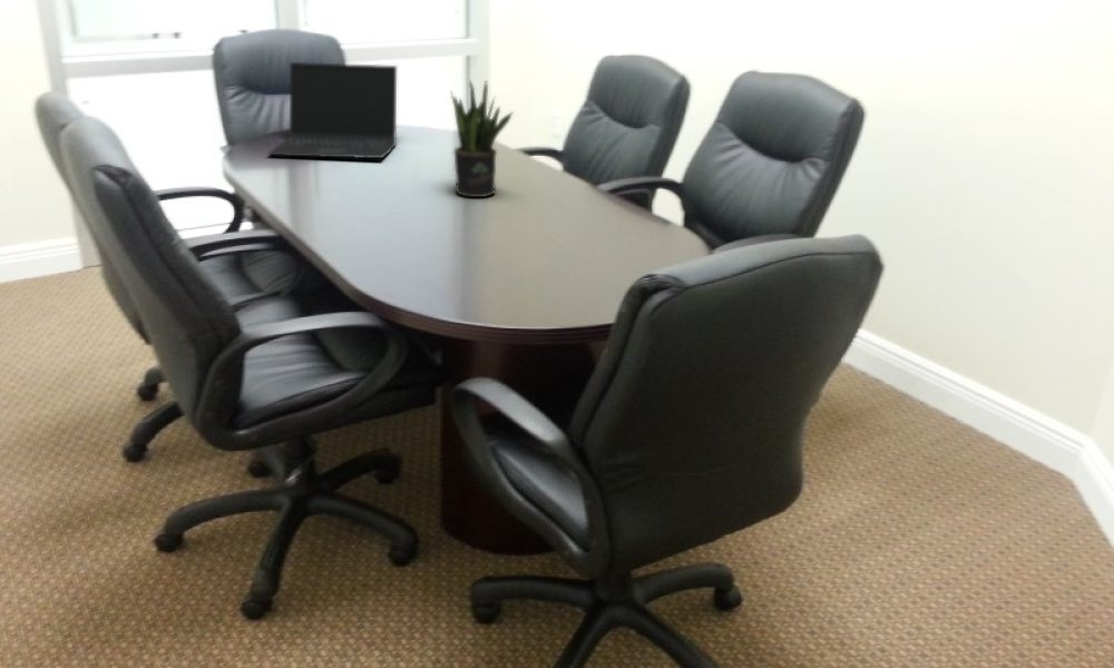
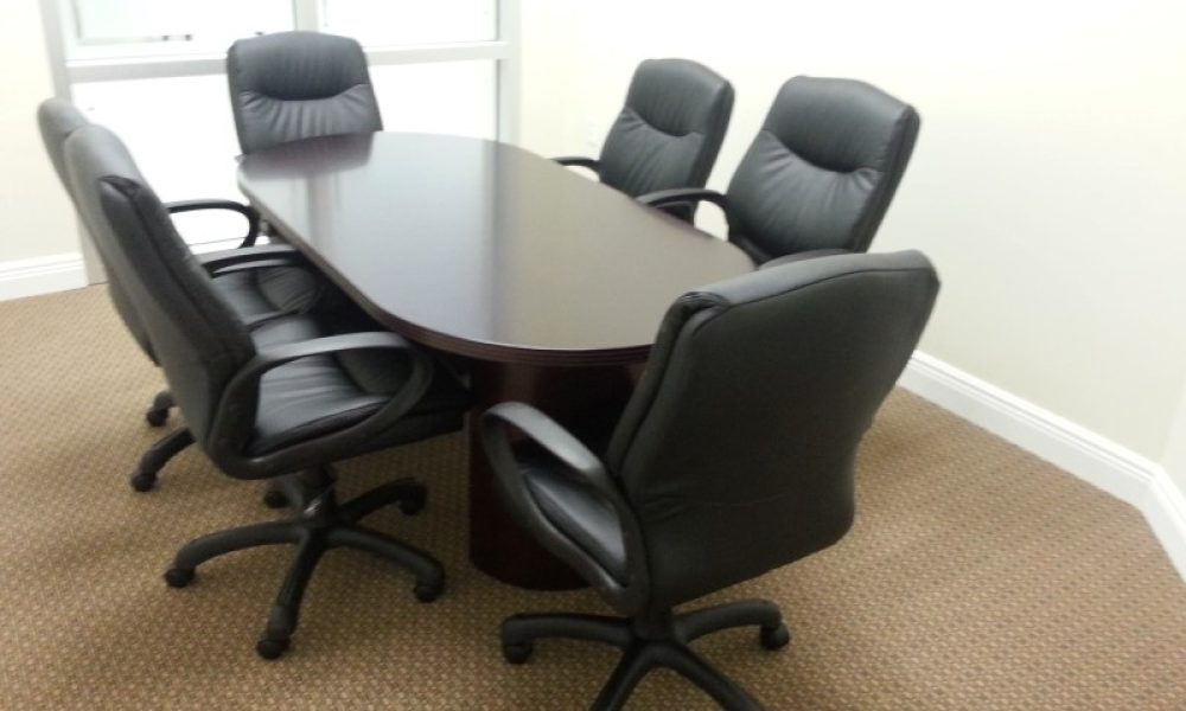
- potted plant (479, 139)
- laptop (334, 109)
